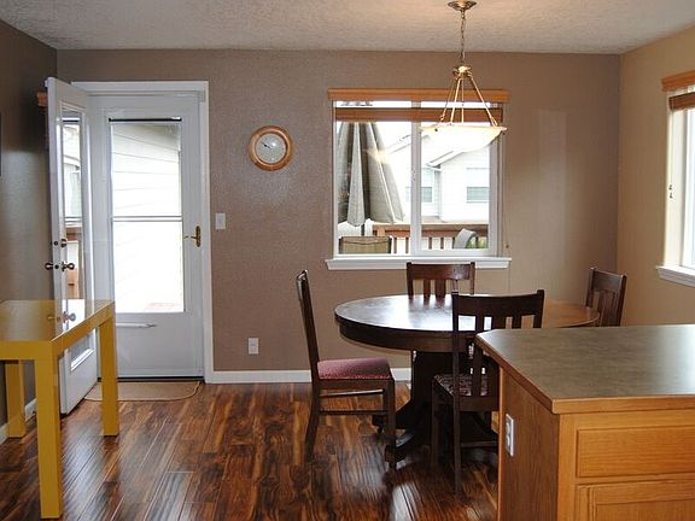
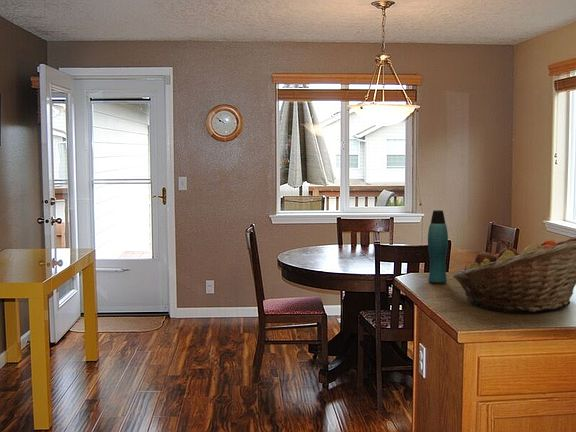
+ bottle (437, 246)
+ fruit basket (526, 268)
